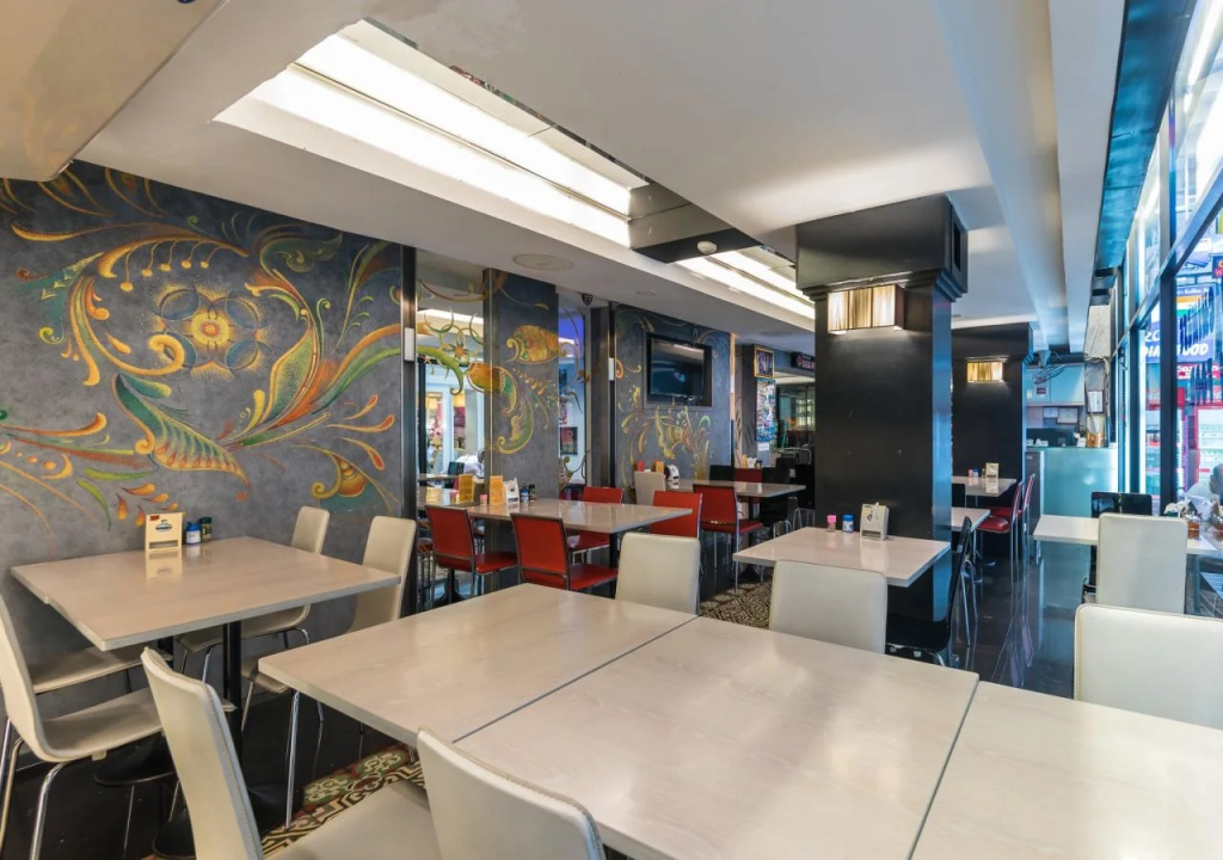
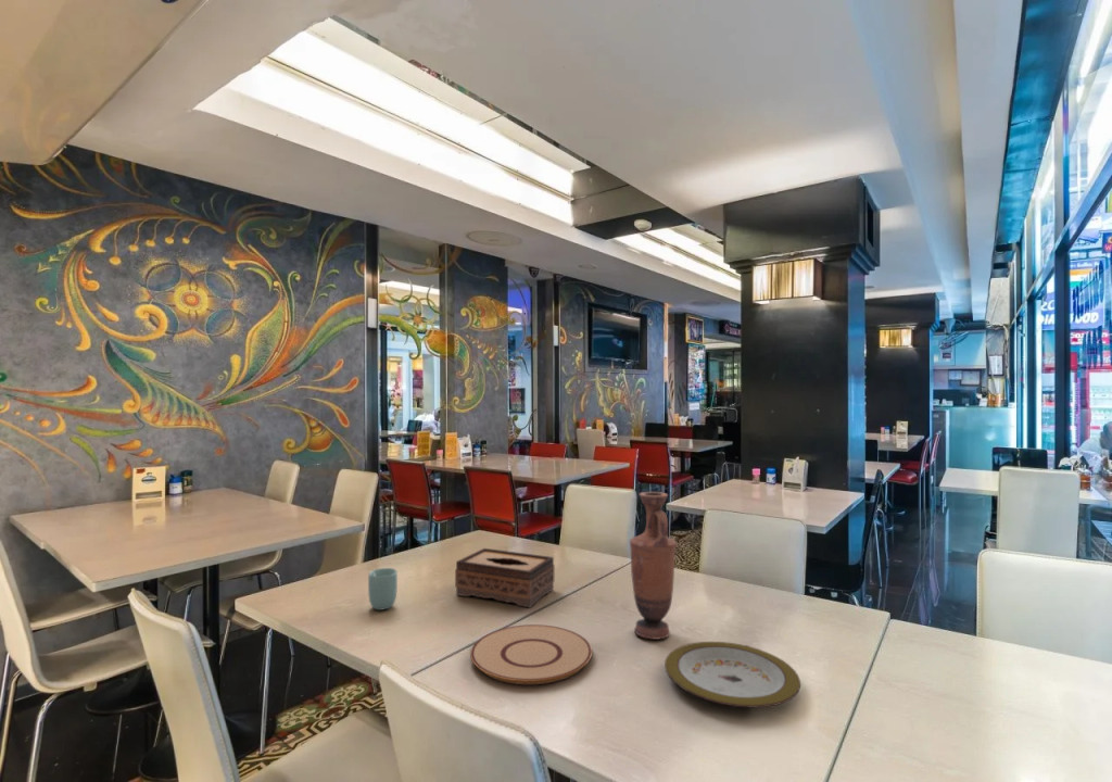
+ vase (653, 562)
+ cup (382, 590)
+ plate (730, 674)
+ plate (531, 653)
+ tissue box (505, 576)
